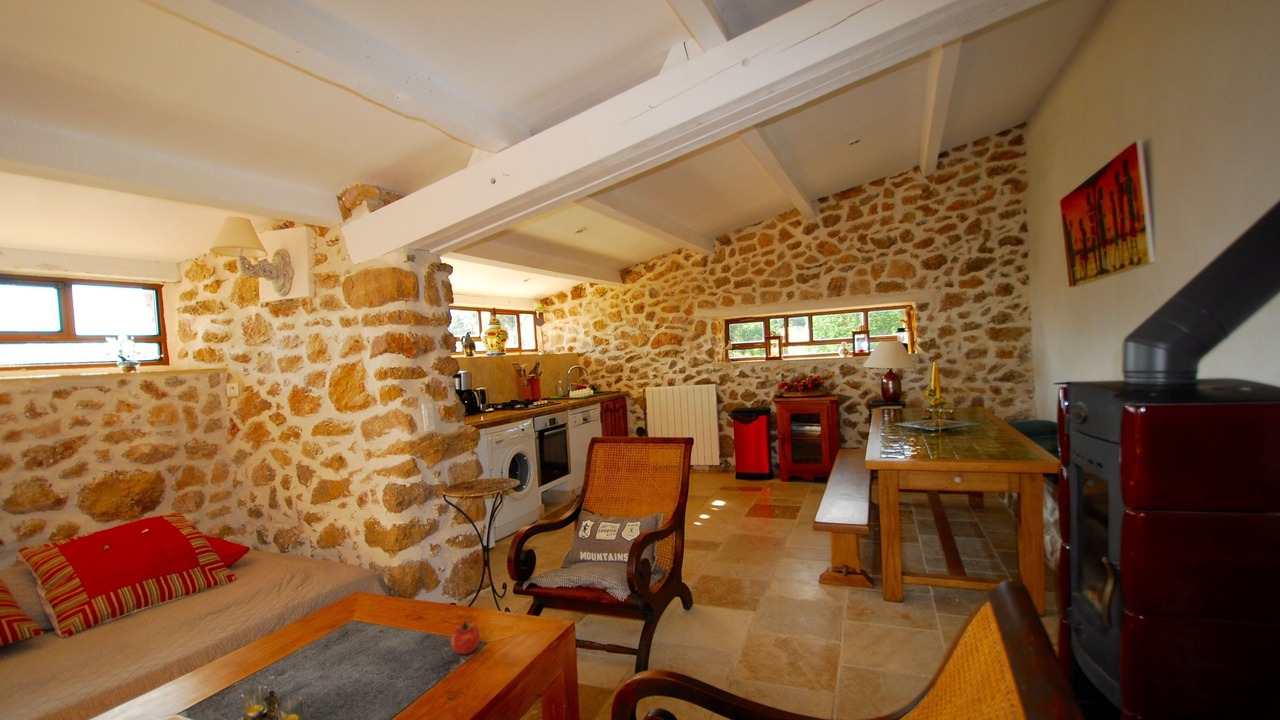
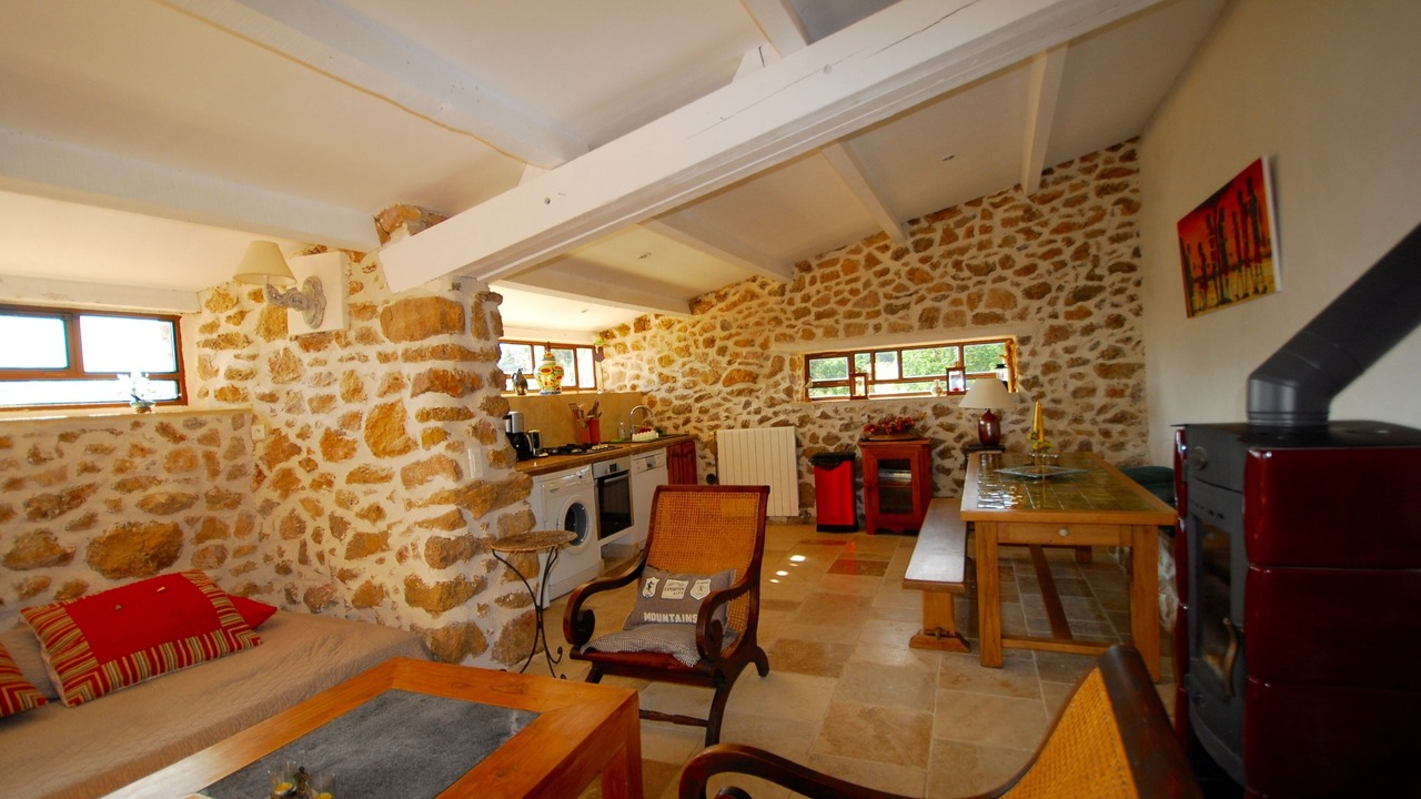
- fruit (465, 637)
